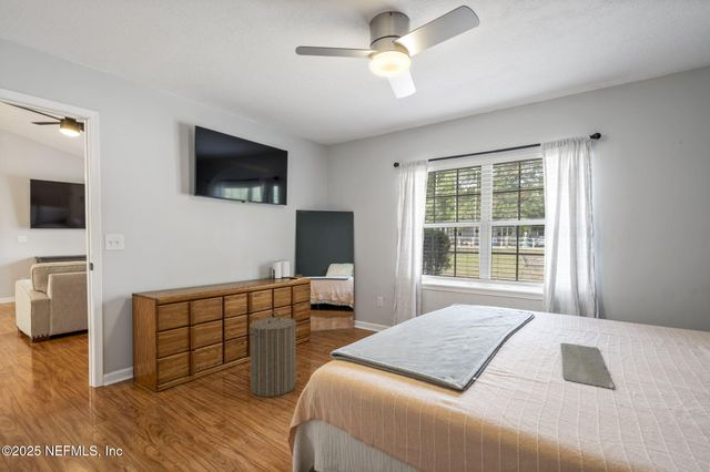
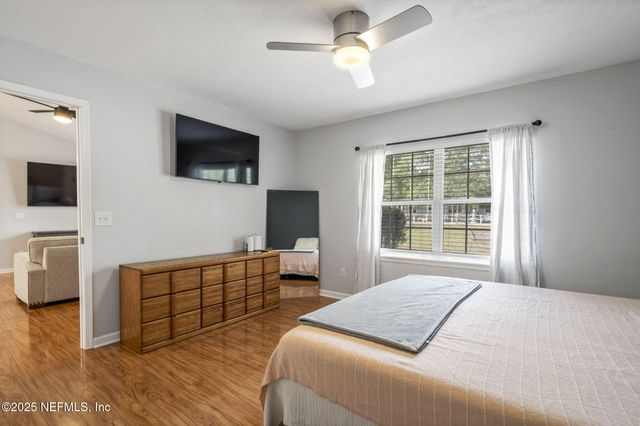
- bath mat (582, 361)
- laundry hamper (273, 349)
